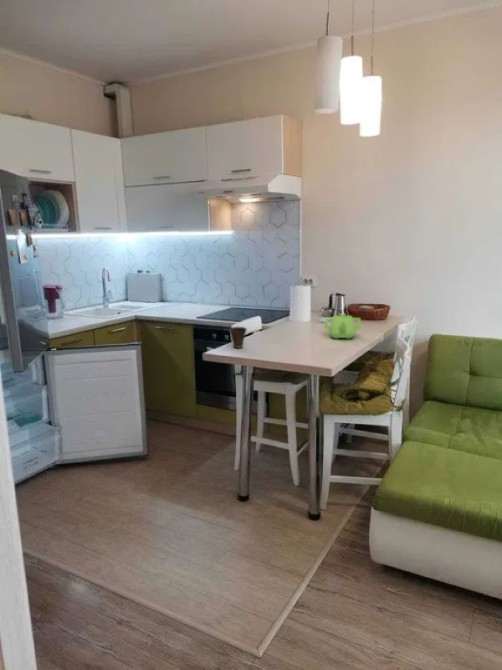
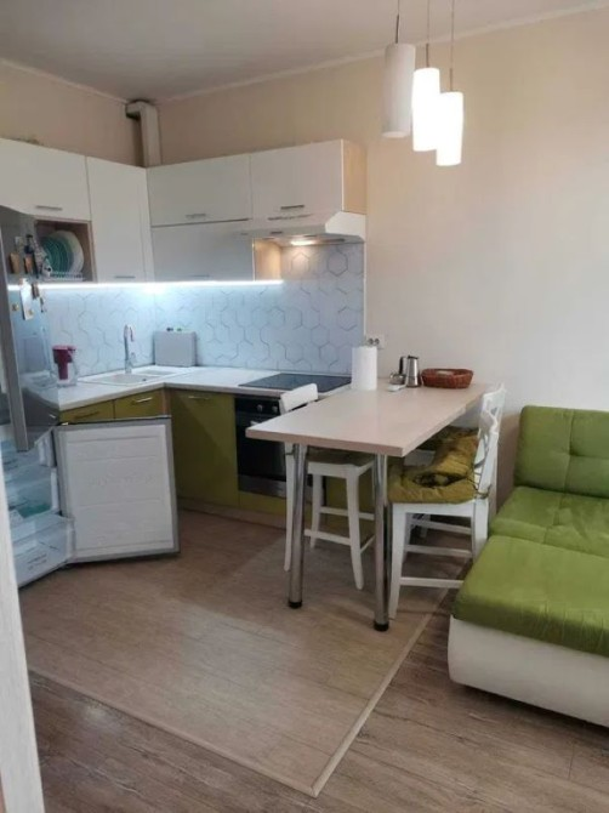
- teapot (342, 325)
- cup (238, 338)
